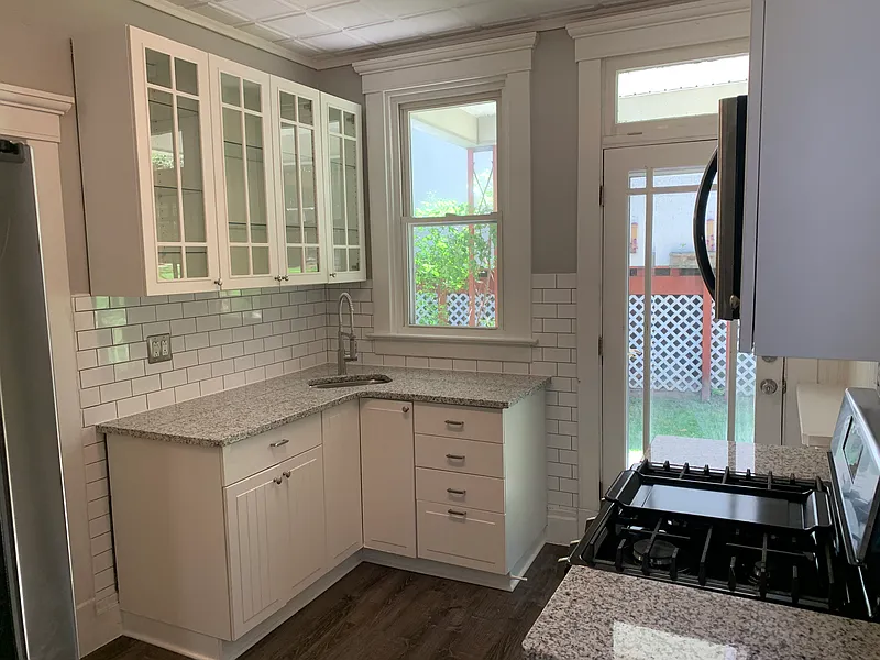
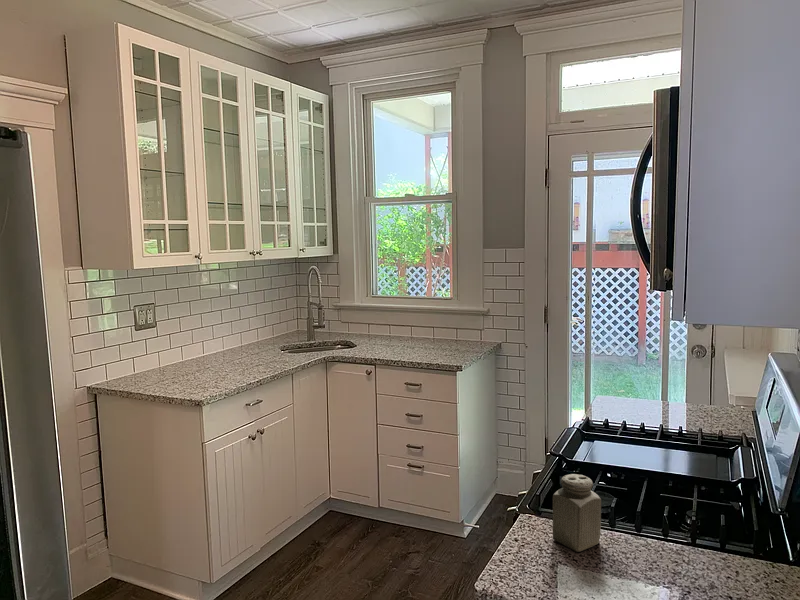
+ salt shaker (576, 509)
